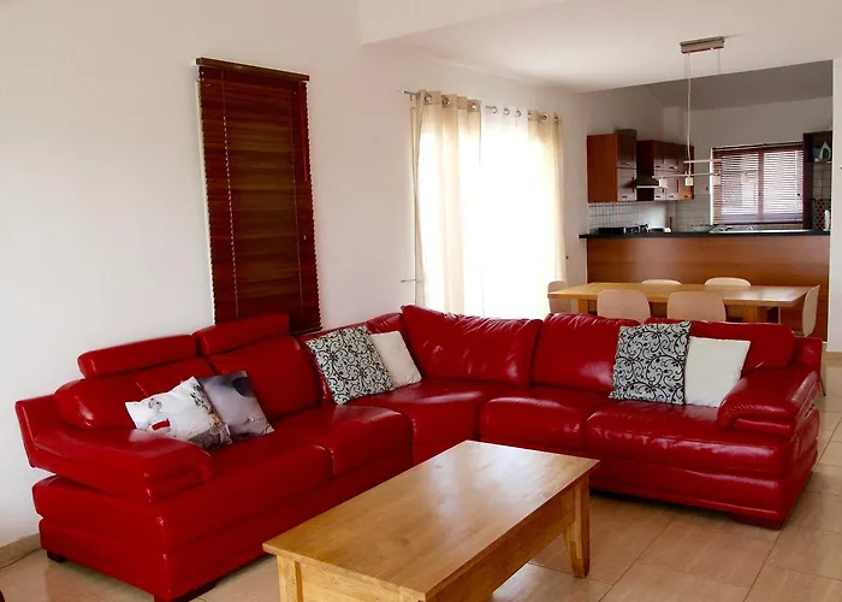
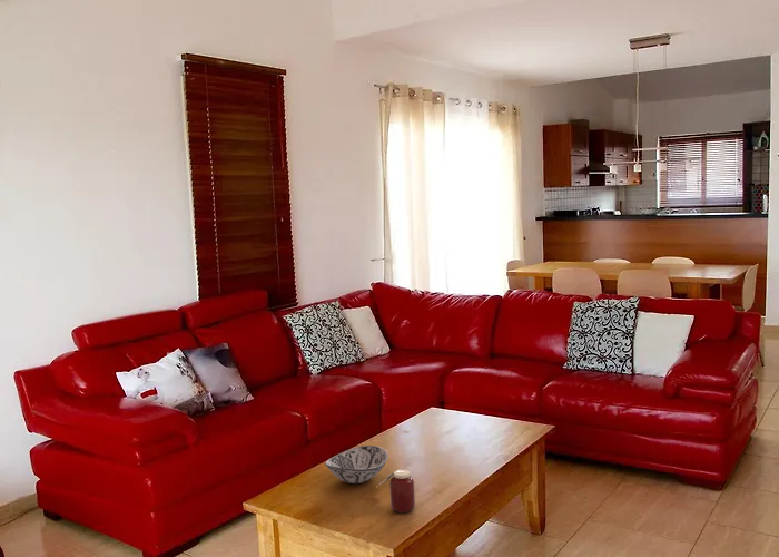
+ decorative bowl (357, 467)
+ jar (397, 489)
